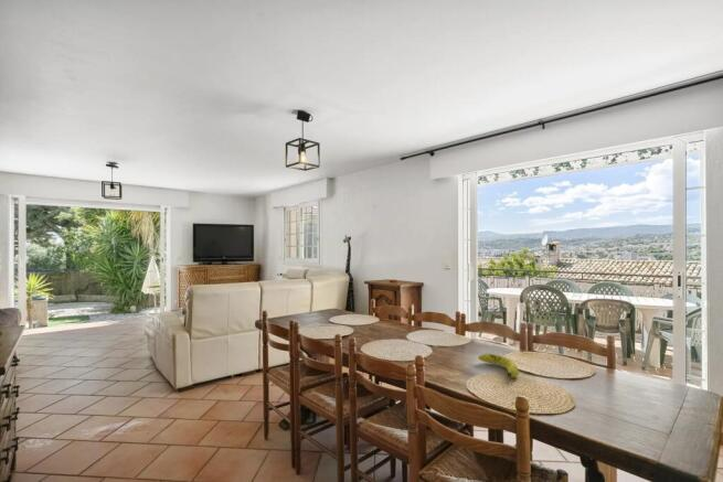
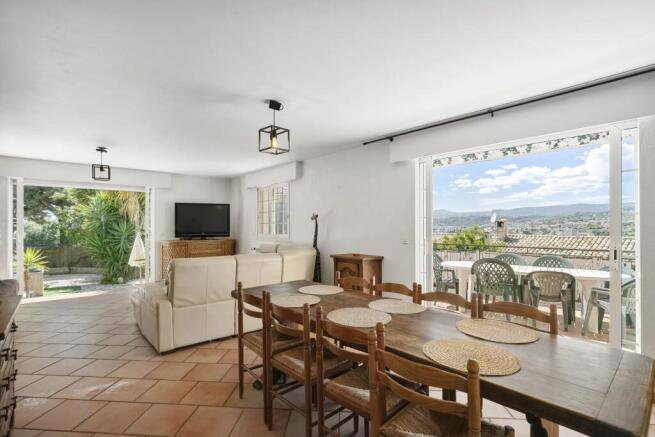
- fruit (498, 364)
